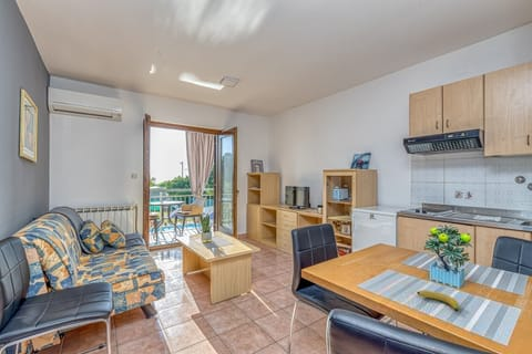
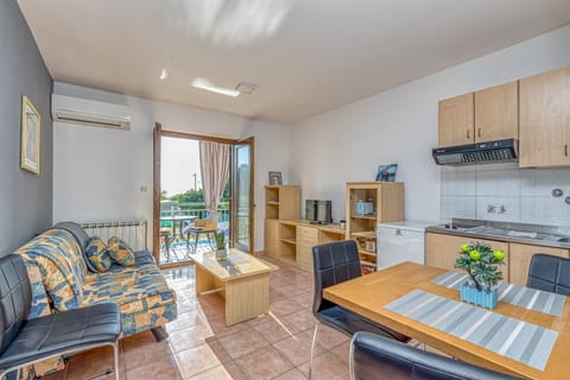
- fruit (440, 300)
